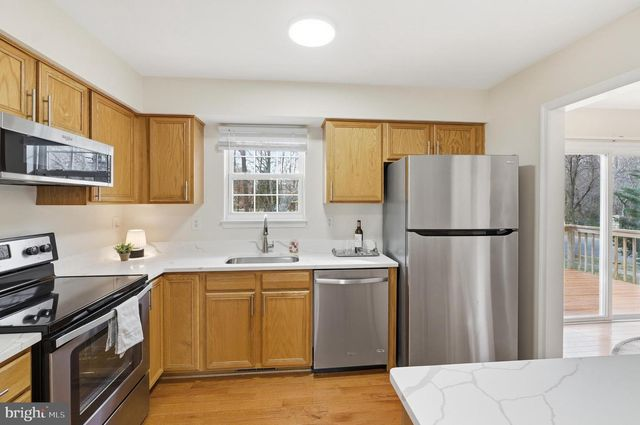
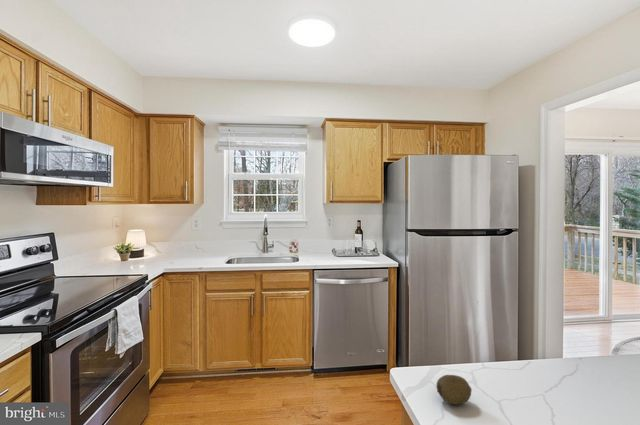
+ fruit (453, 389)
